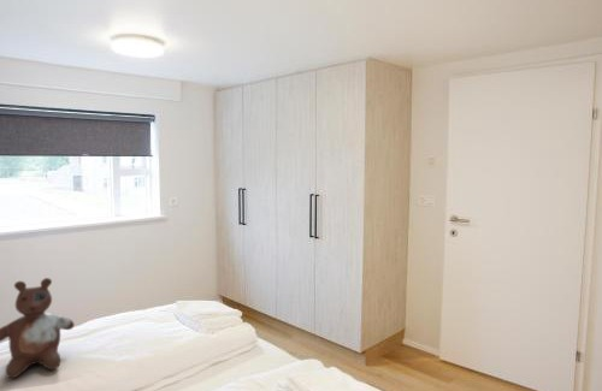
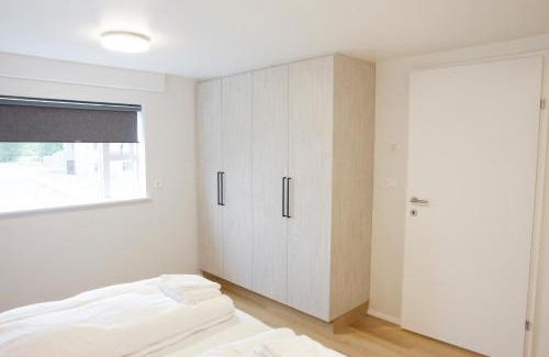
- stuffed bear (34, 324)
